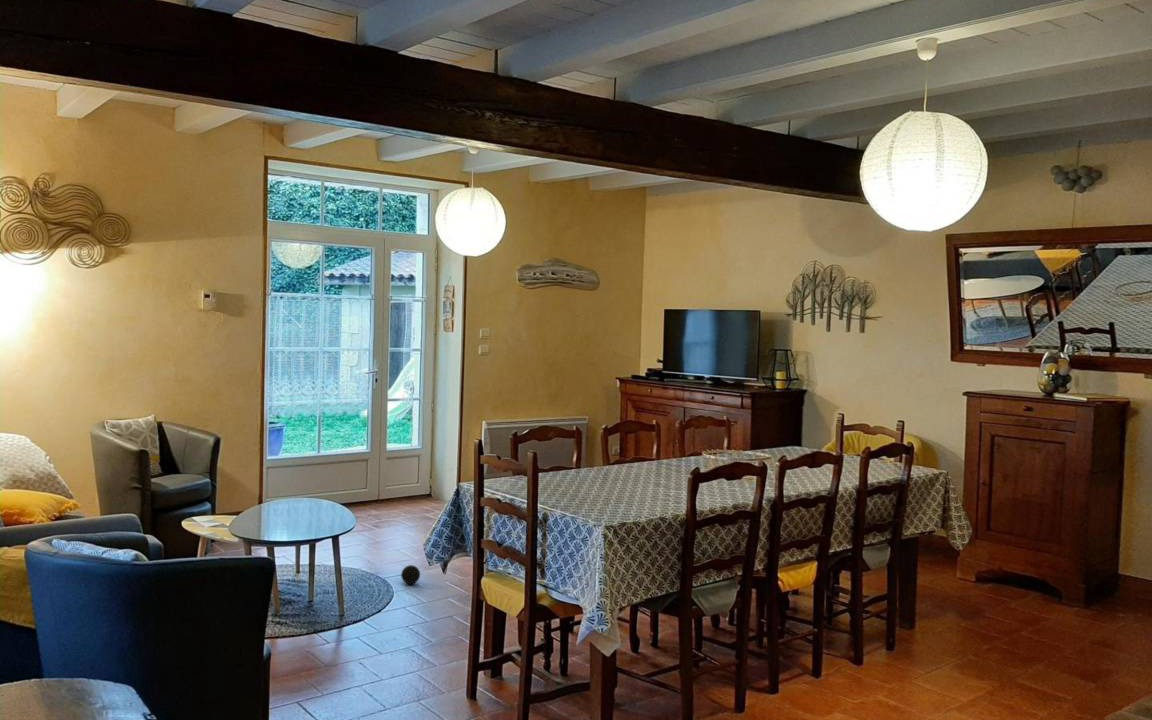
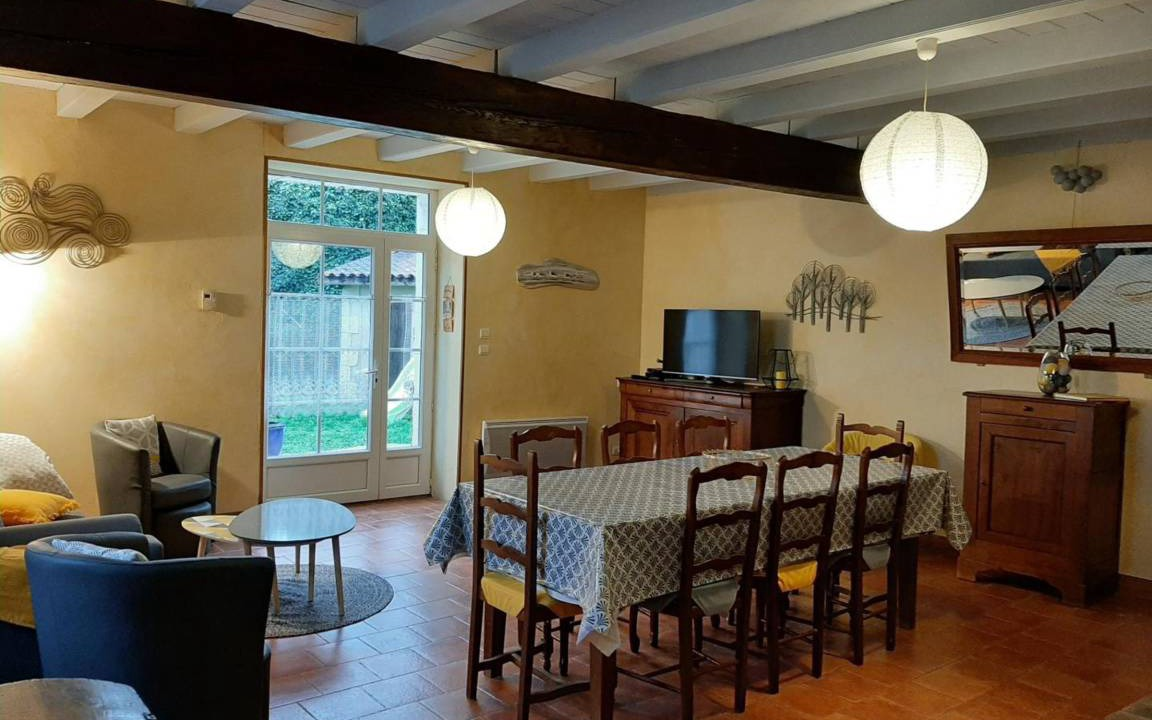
- decorative ball (410, 574)
